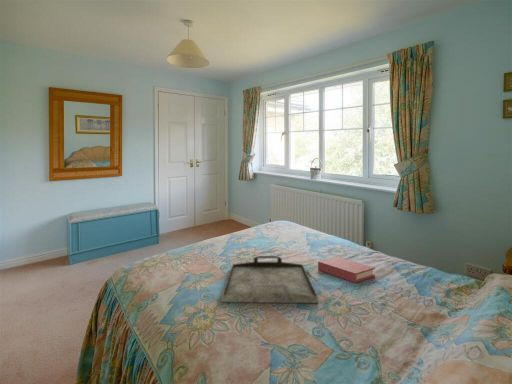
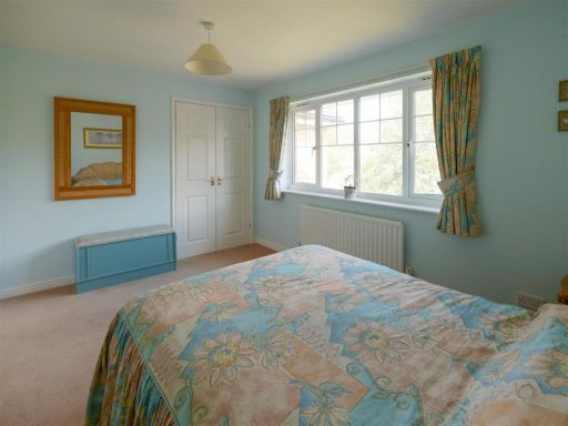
- book (345, 268)
- serving tray (268, 275)
